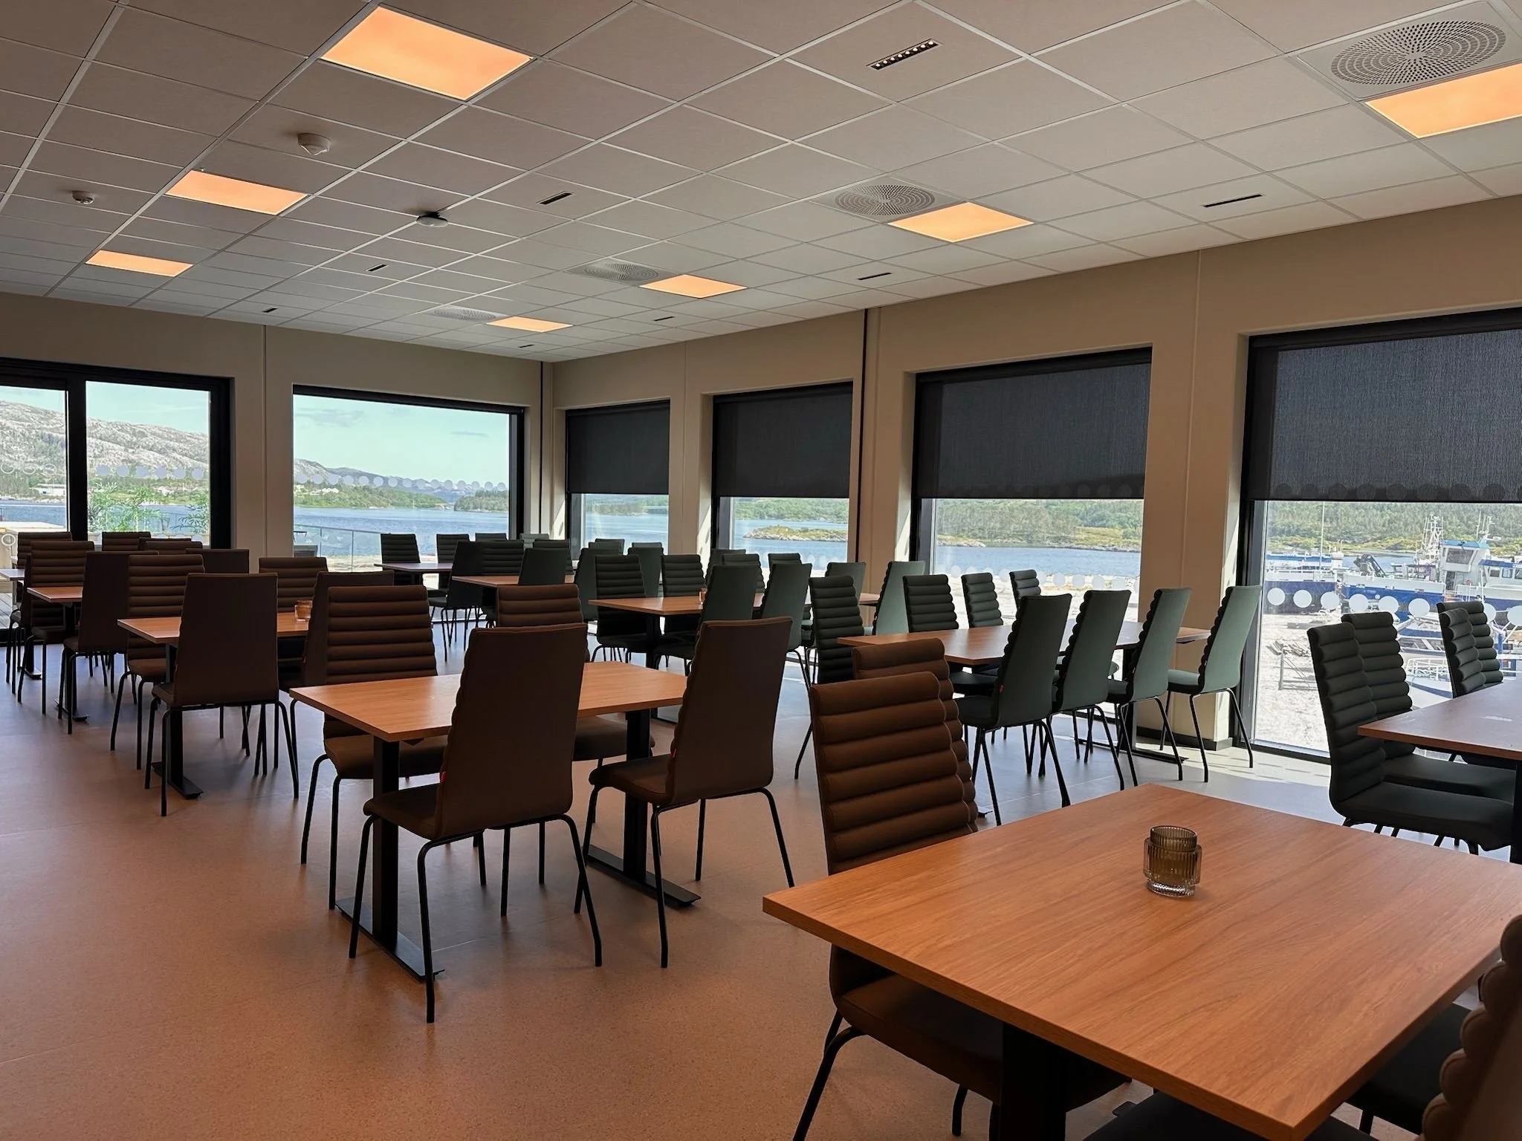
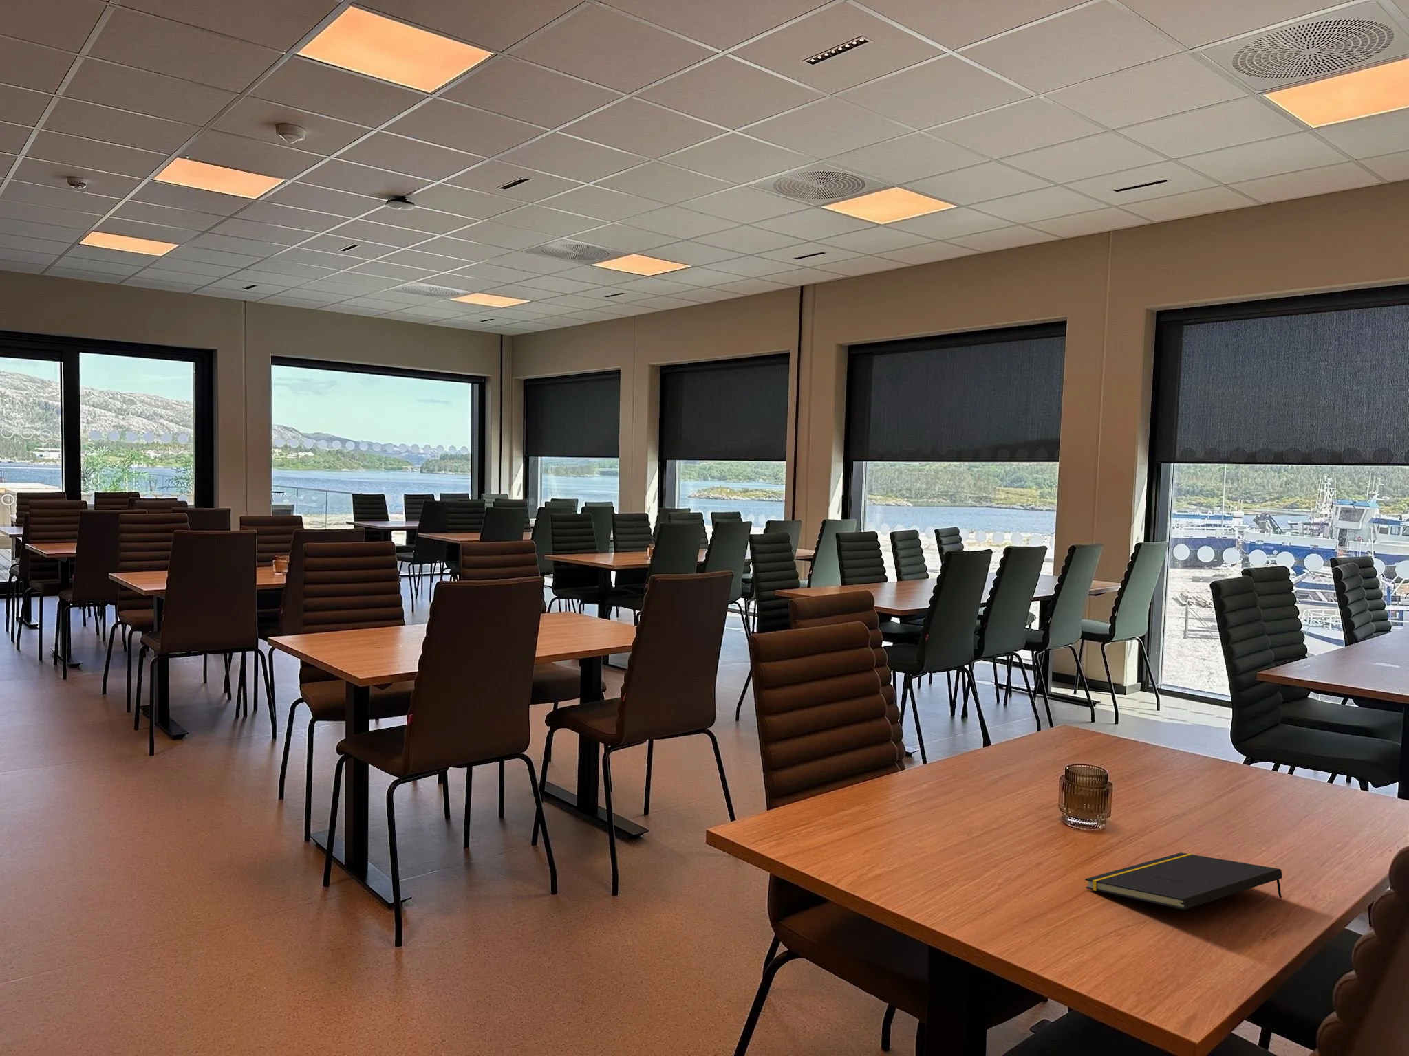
+ notepad (1182, 879)
